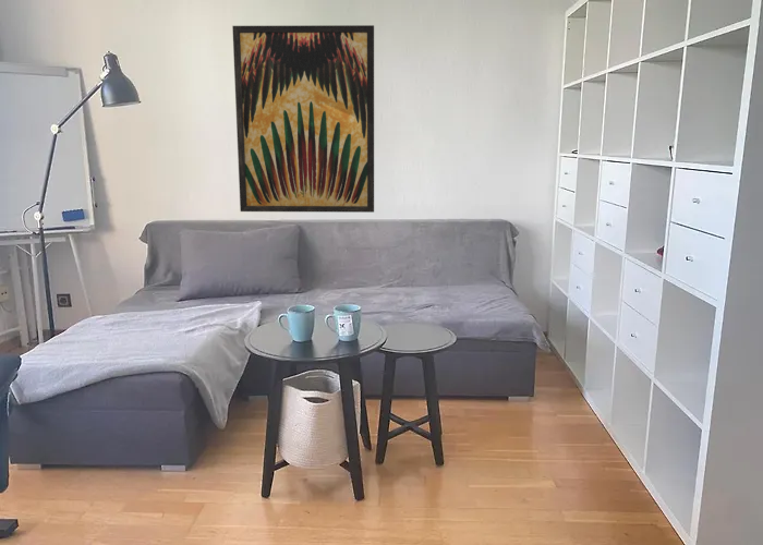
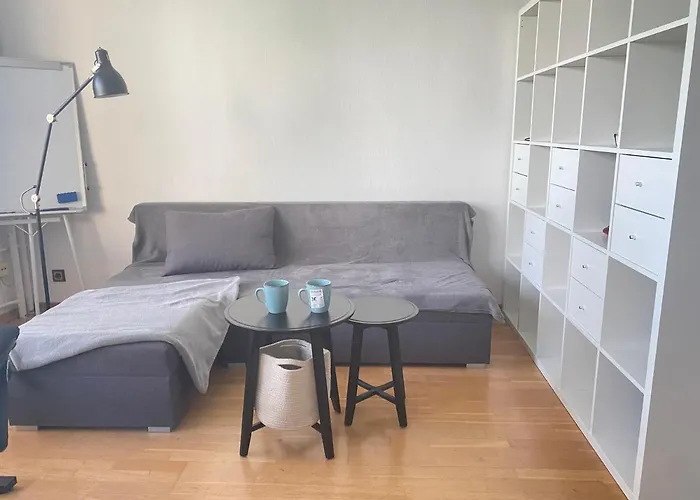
- wall art (305, 121)
